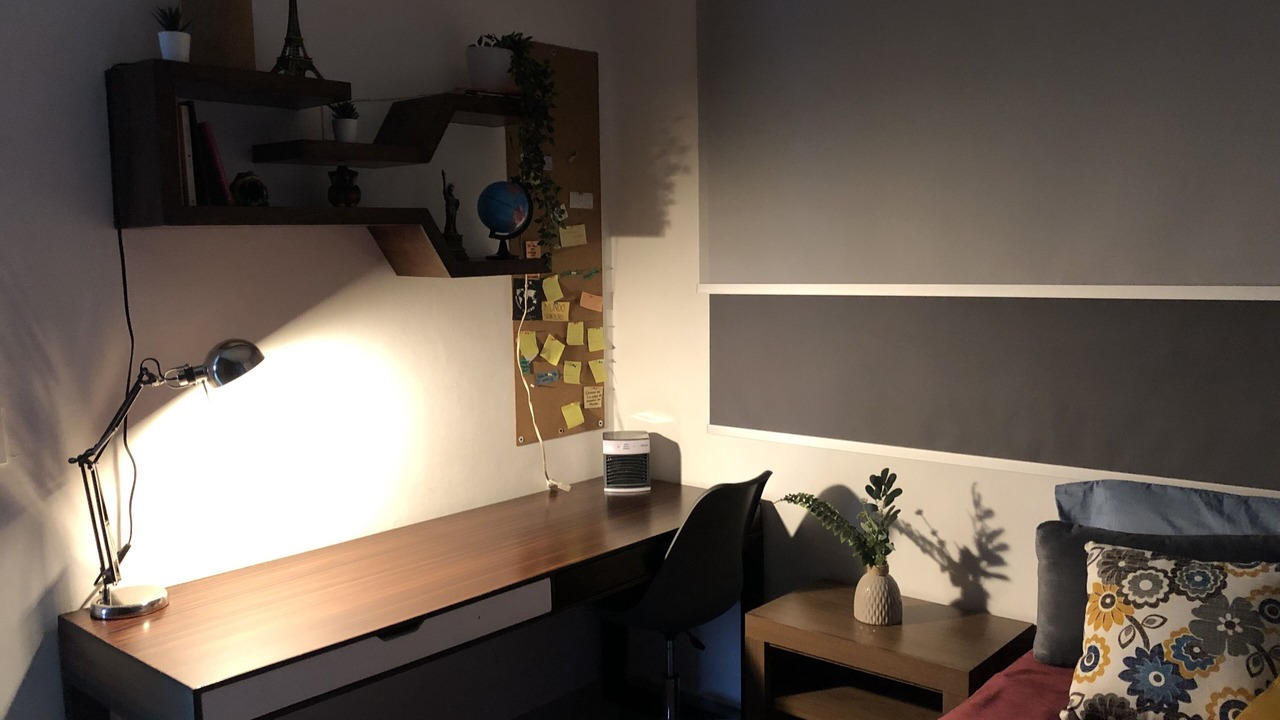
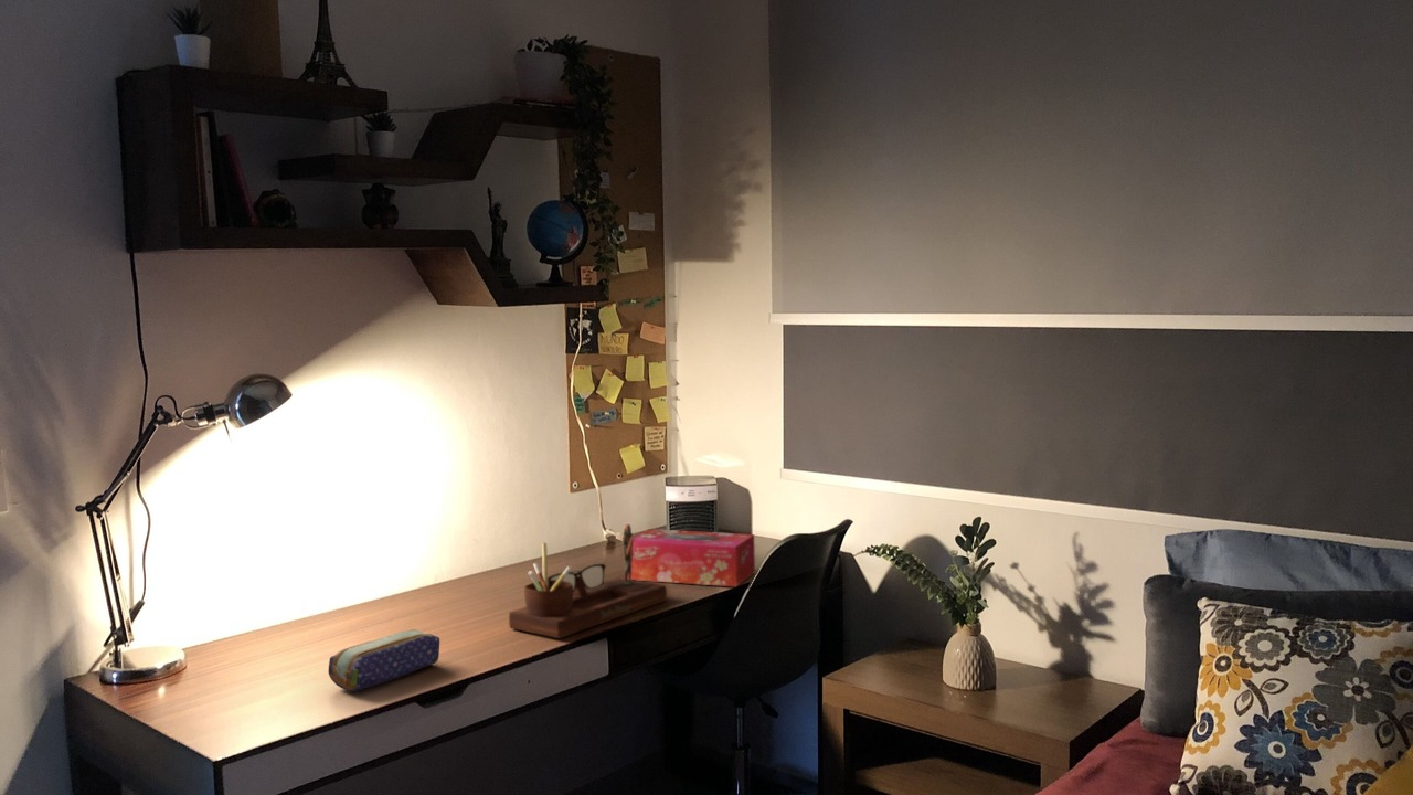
+ pencil case (384, 658)
+ tissue box (691, 556)
+ desk organizer (584, 575)
